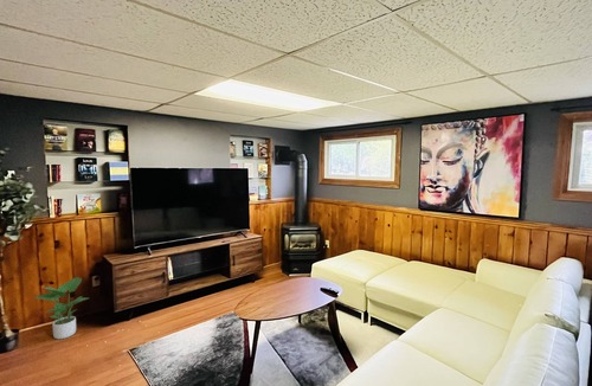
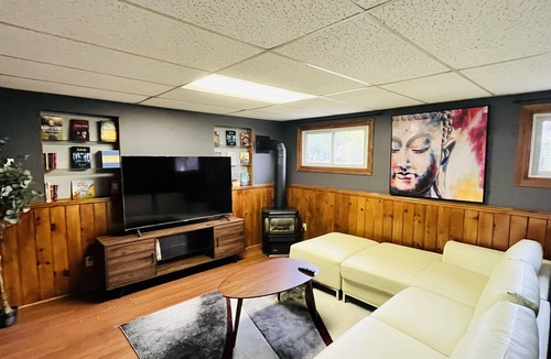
- potted plant (66, 308)
